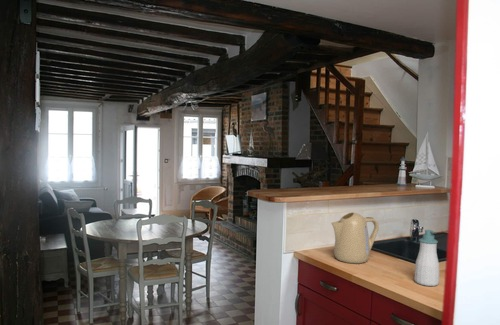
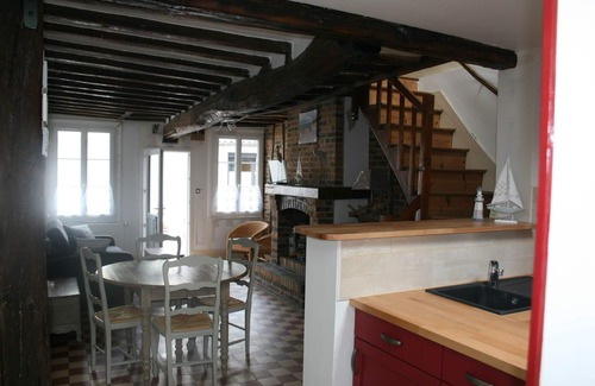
- kettle (354, 236)
- soap bottle (427, 256)
